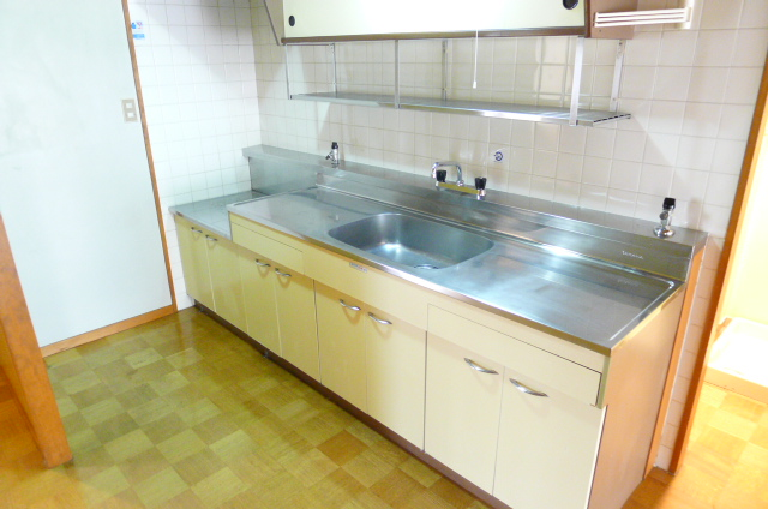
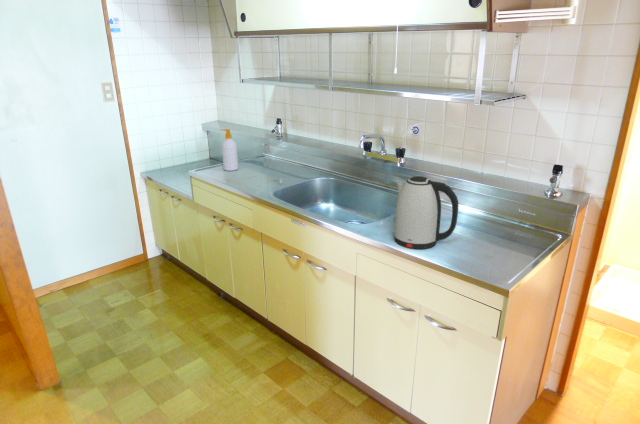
+ soap bottle (228, 149)
+ kettle (425, 210)
